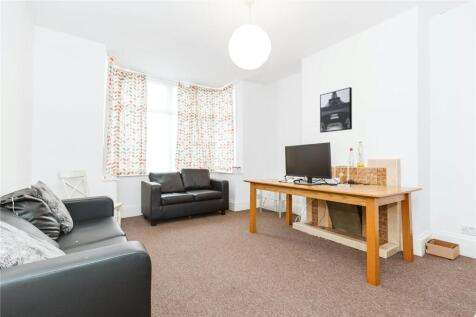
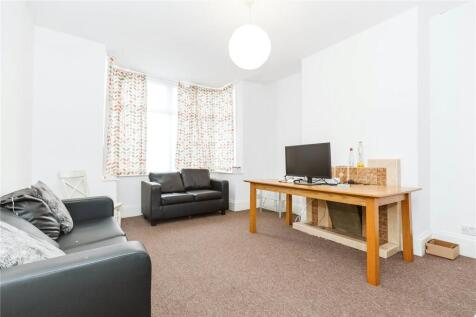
- wall art (335, 111)
